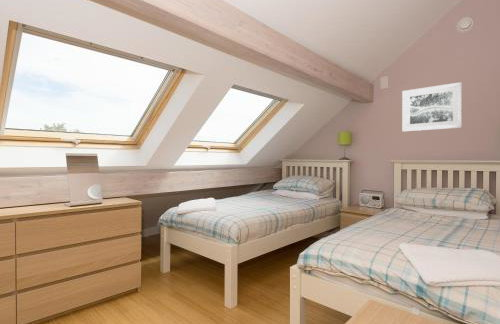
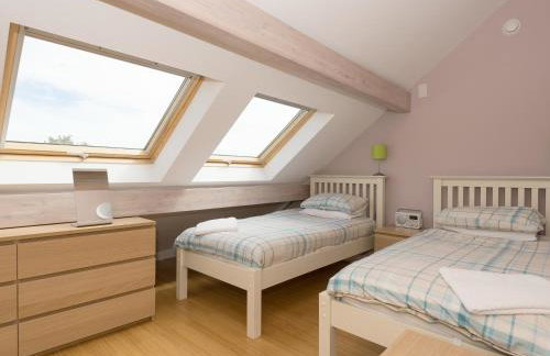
- wall art (430, 108)
